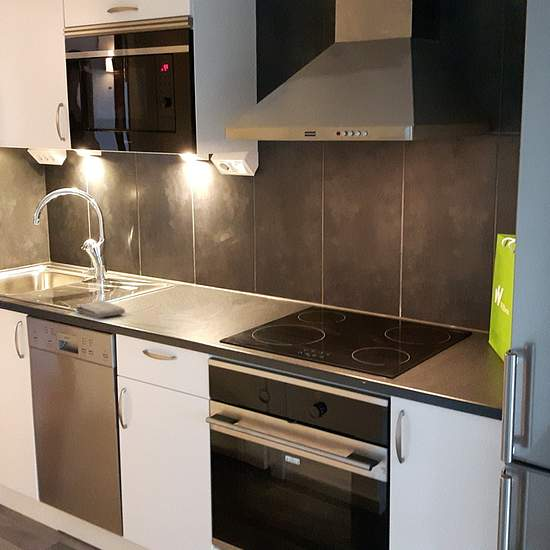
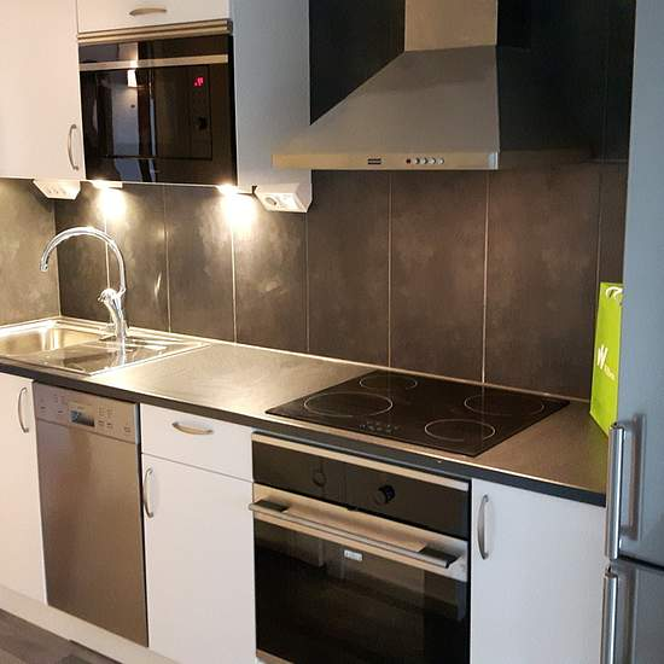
- washcloth (99, 308)
